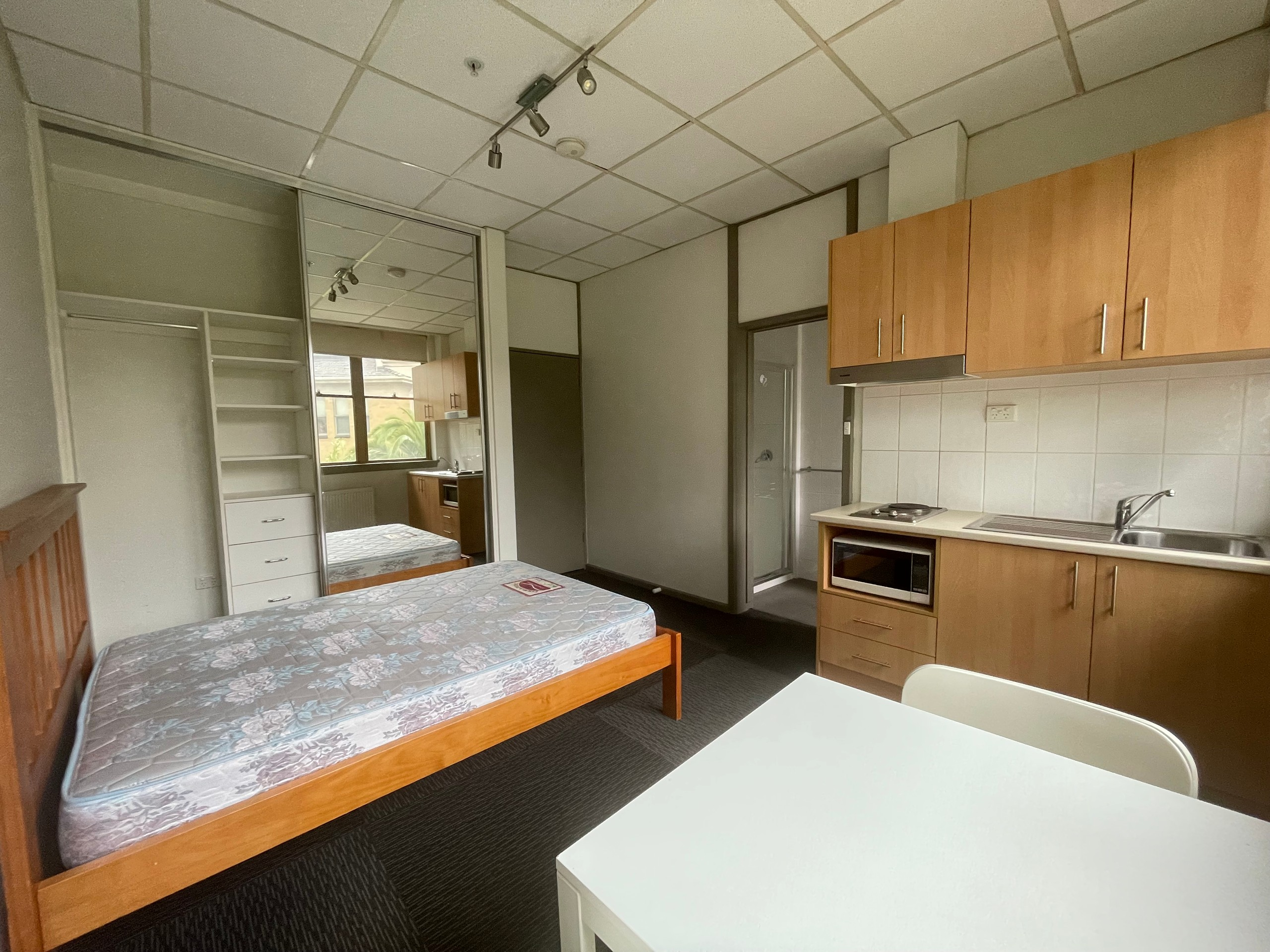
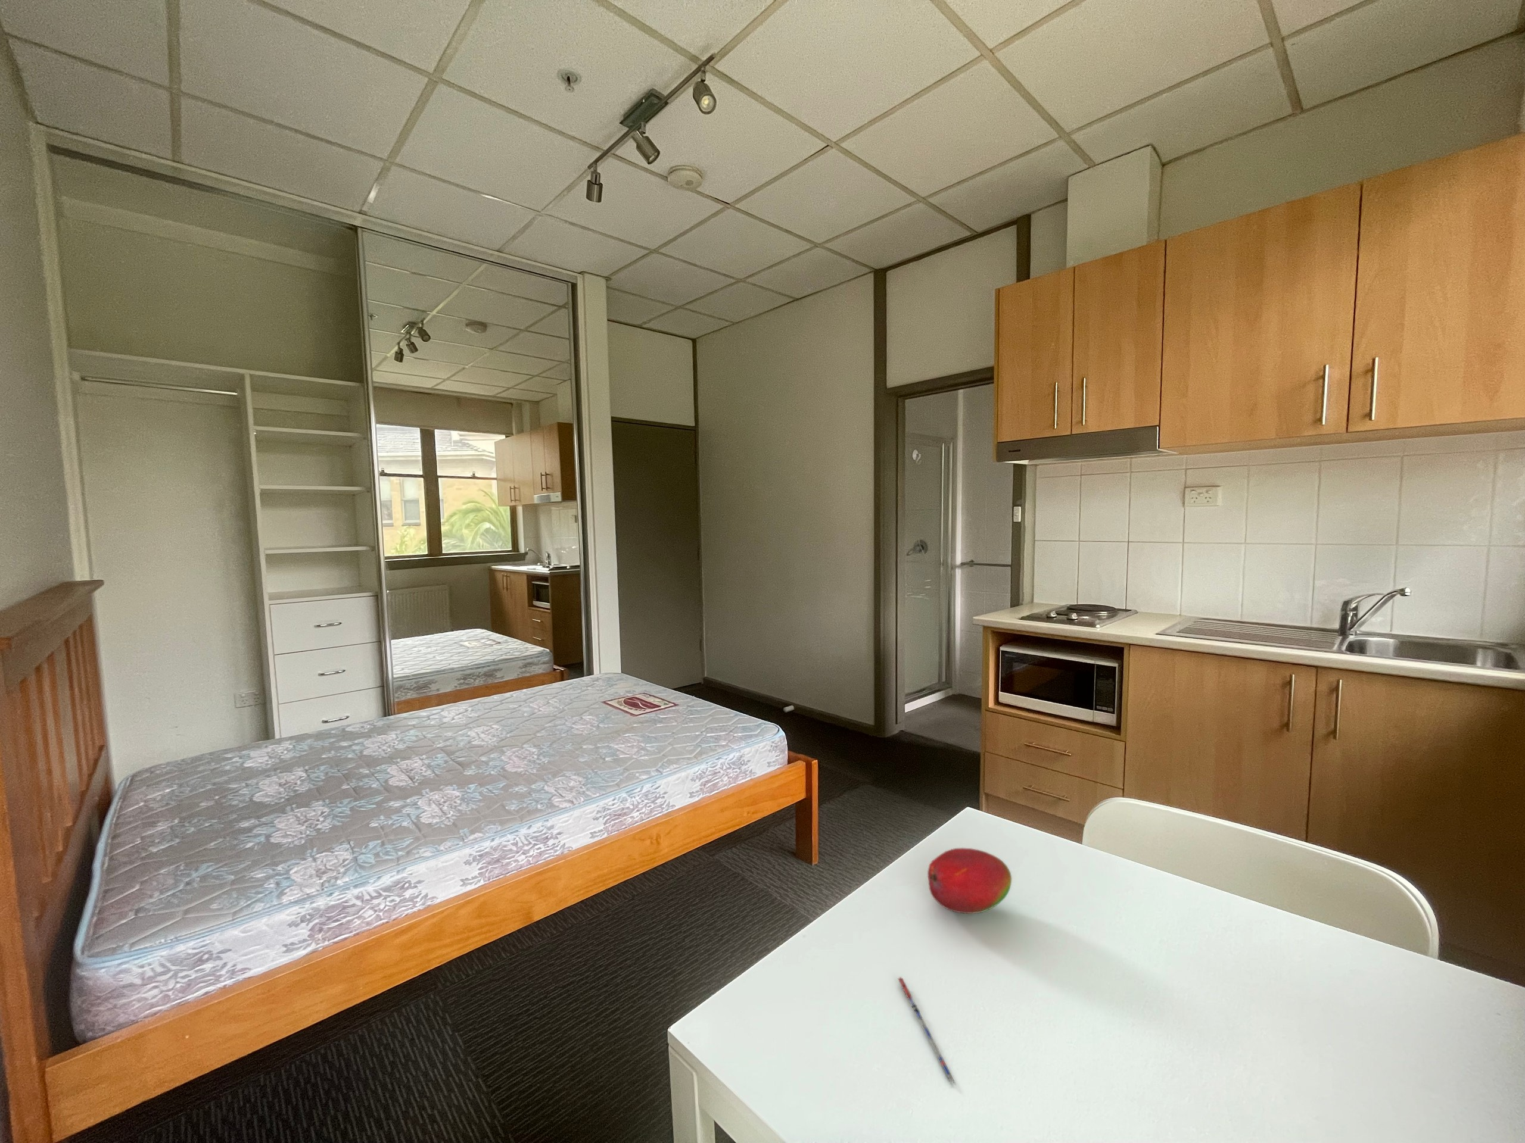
+ pen (923, 1024)
+ fruit (969, 878)
